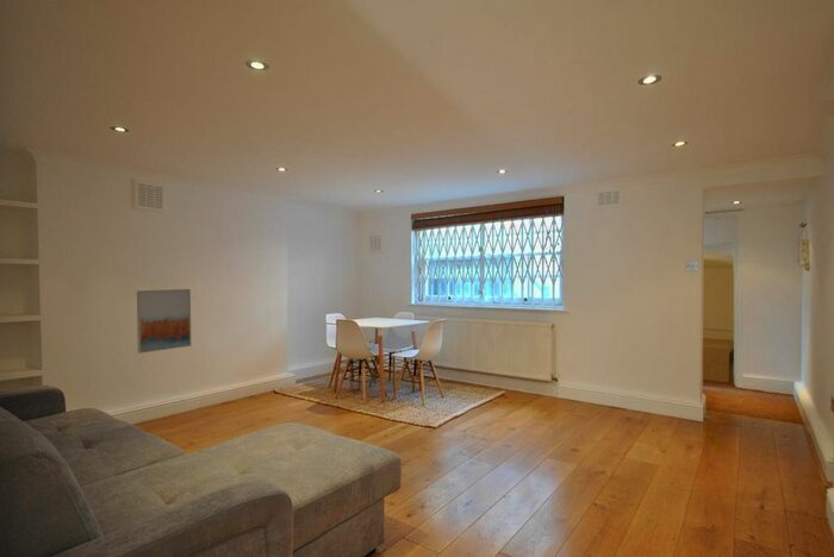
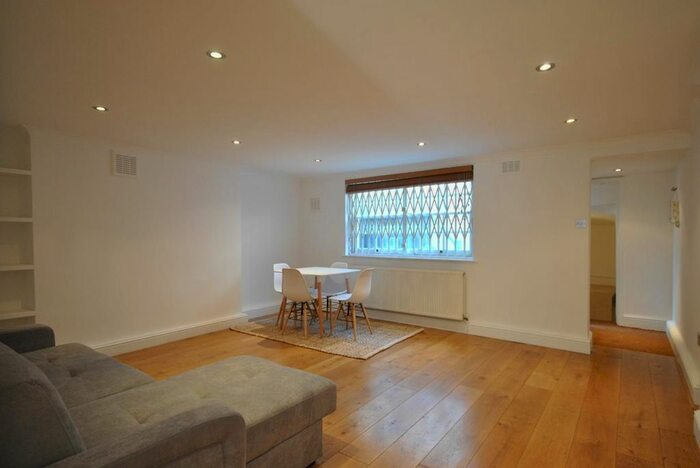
- wall art (164, 319)
